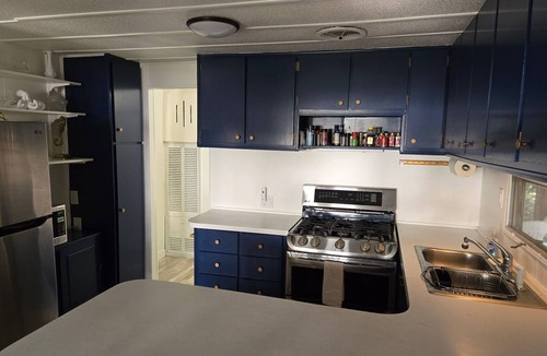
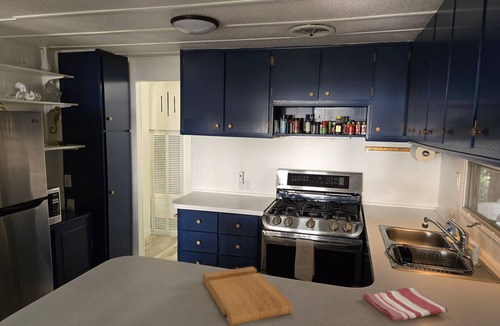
+ cutting board (243, 291)
+ dish towel (403, 303)
